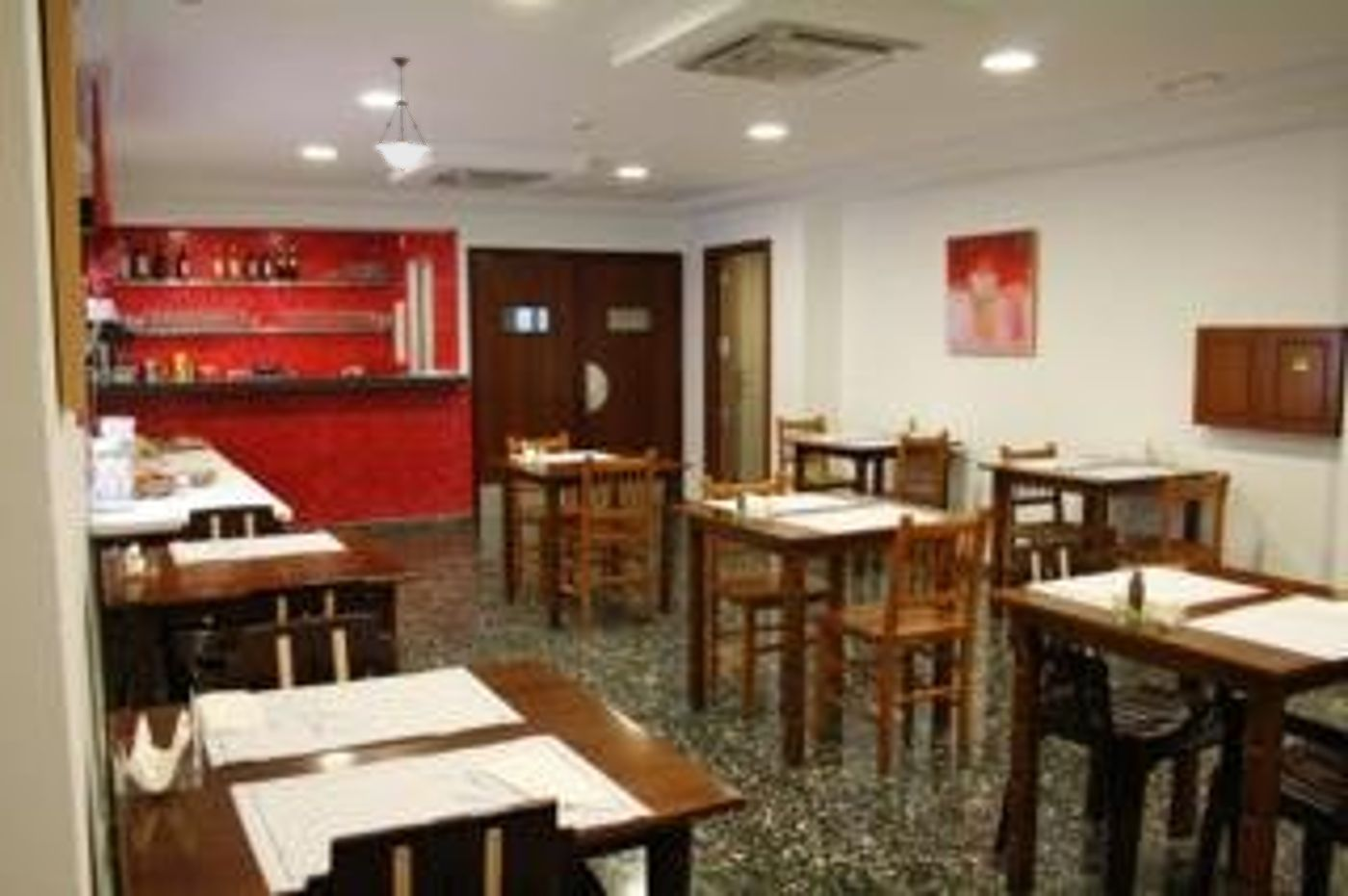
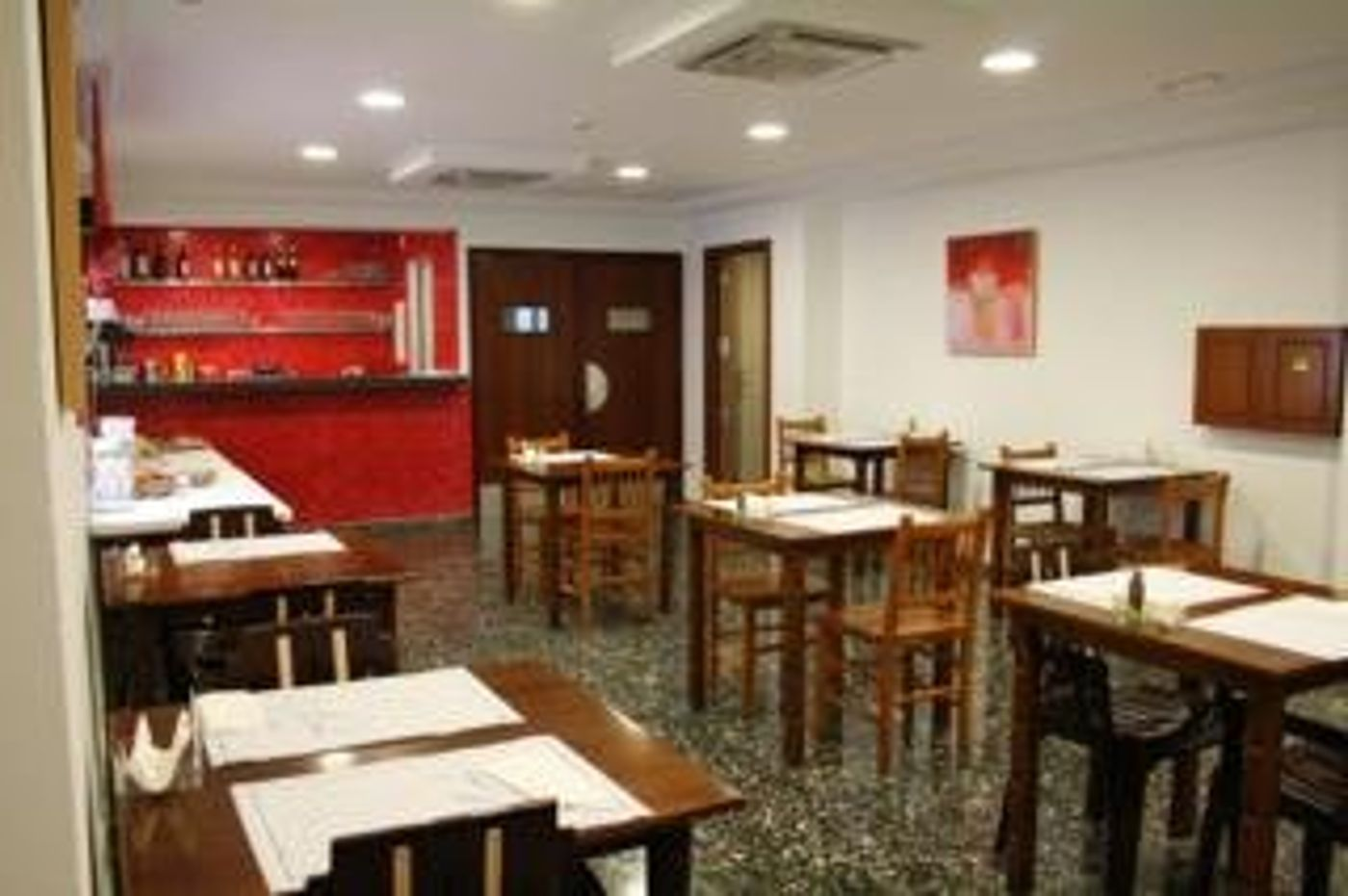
- pendant light (402, 115)
